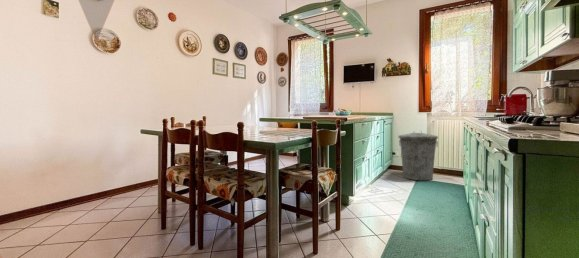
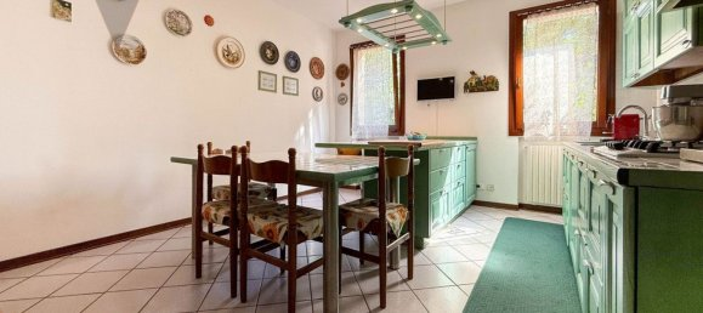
- trash can (417, 153)
